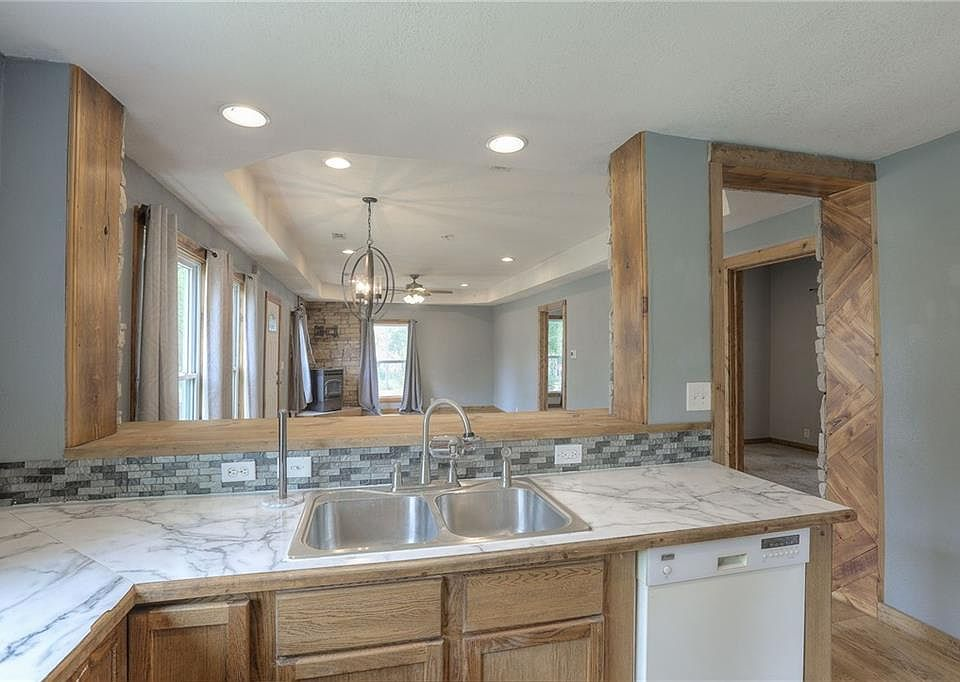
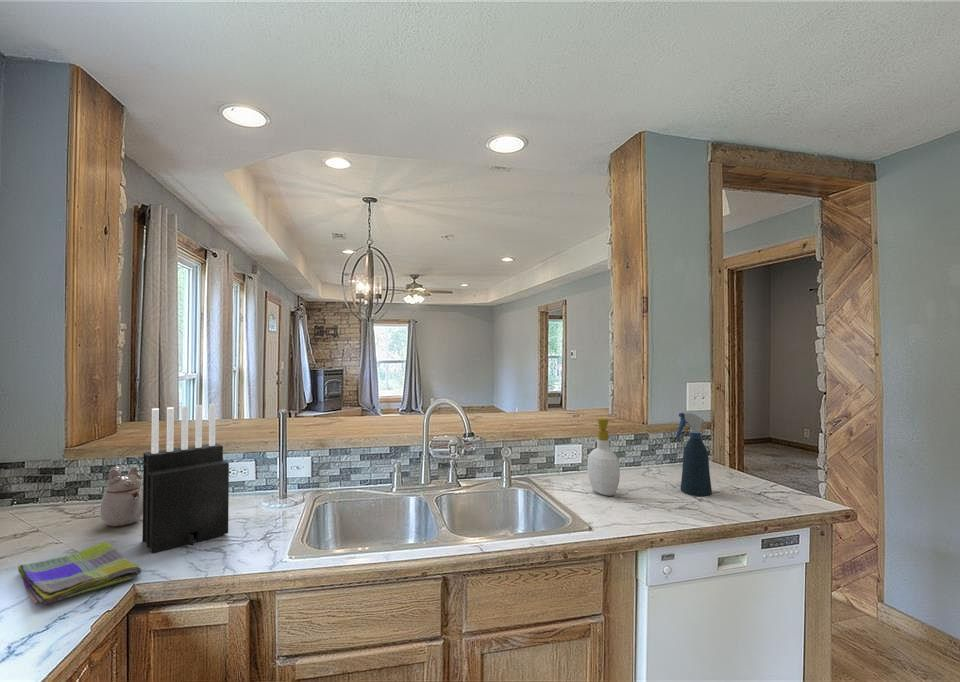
+ soap bottle (604, 455)
+ teapot (122, 494)
+ dish towel (79, 569)
+ knife block (188, 472)
+ spray bottle (695, 452)
